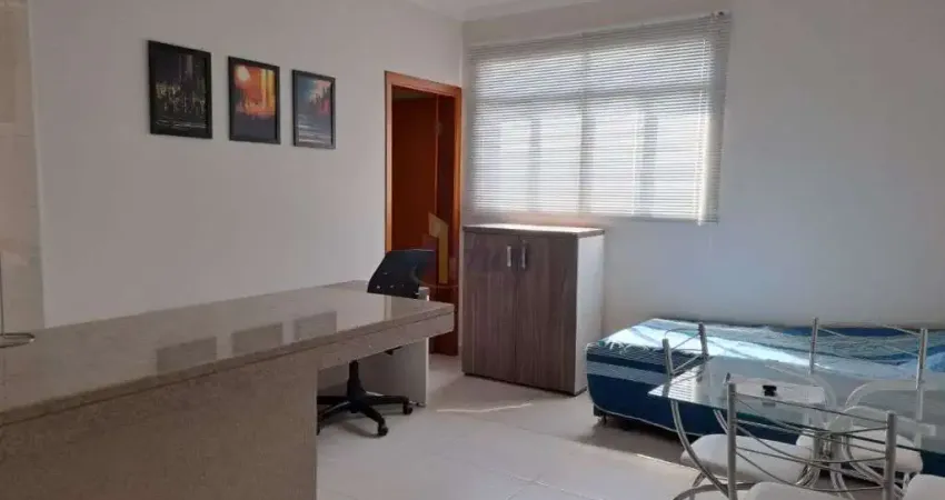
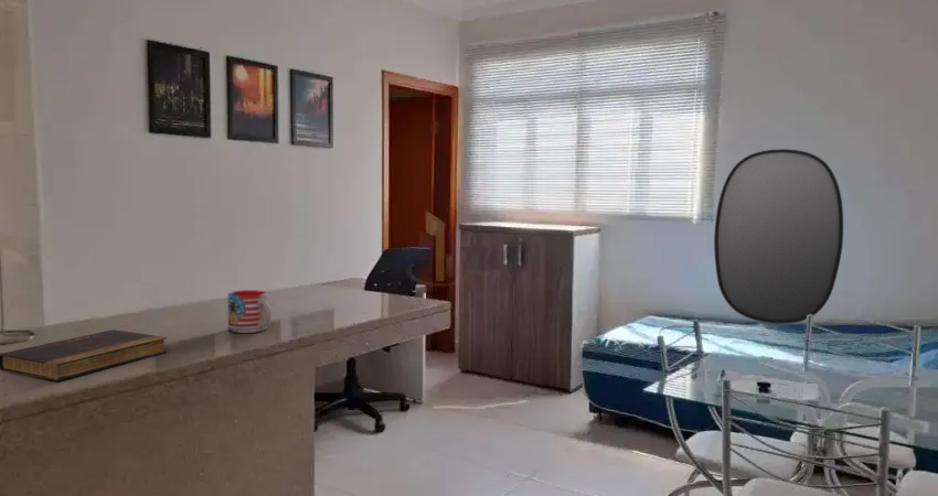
+ mug (252, 311)
+ home mirror (776, 236)
+ book (87, 352)
